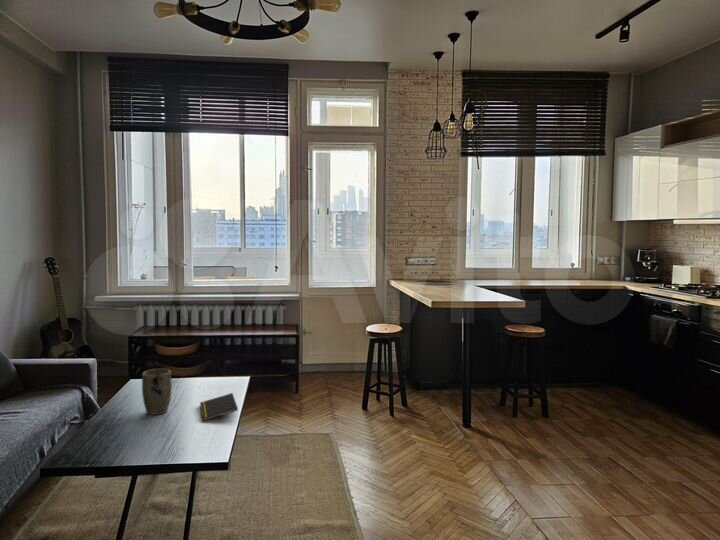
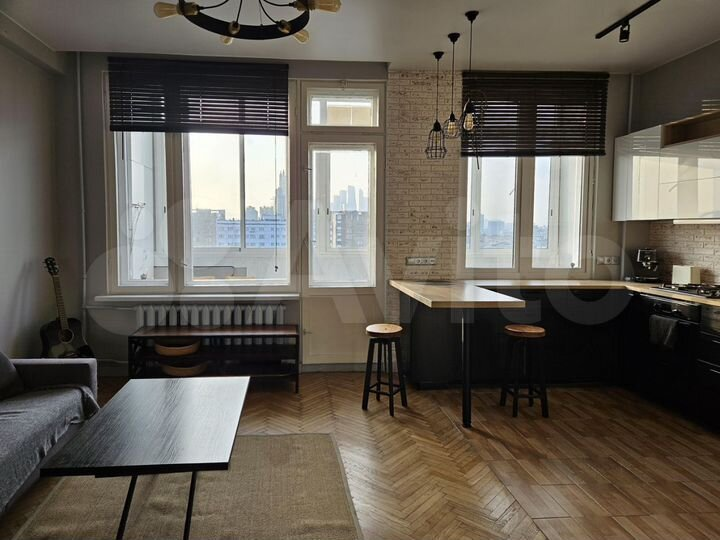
- plant pot (157, 391)
- notepad (218, 406)
